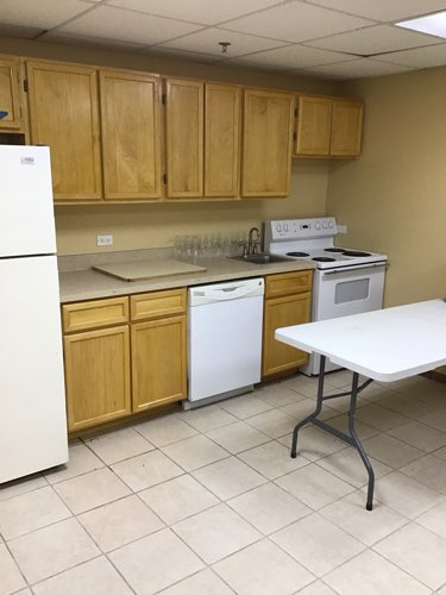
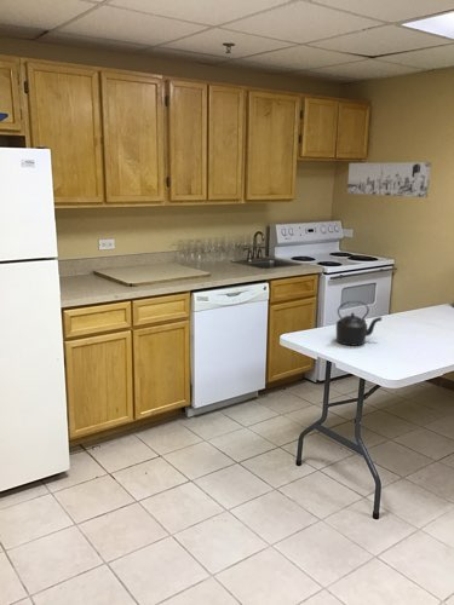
+ kettle (358, 321)
+ wall art (385, 178)
